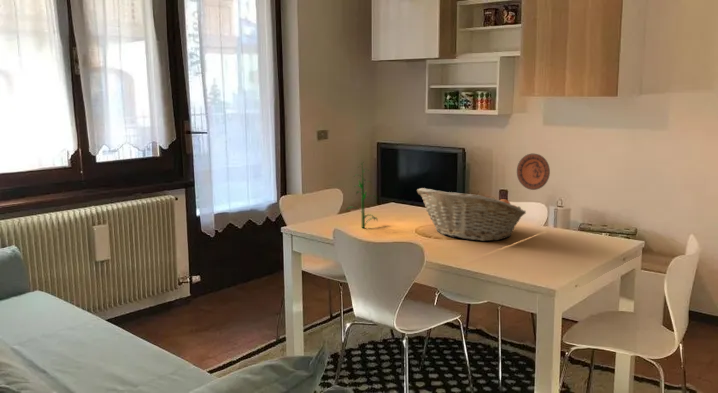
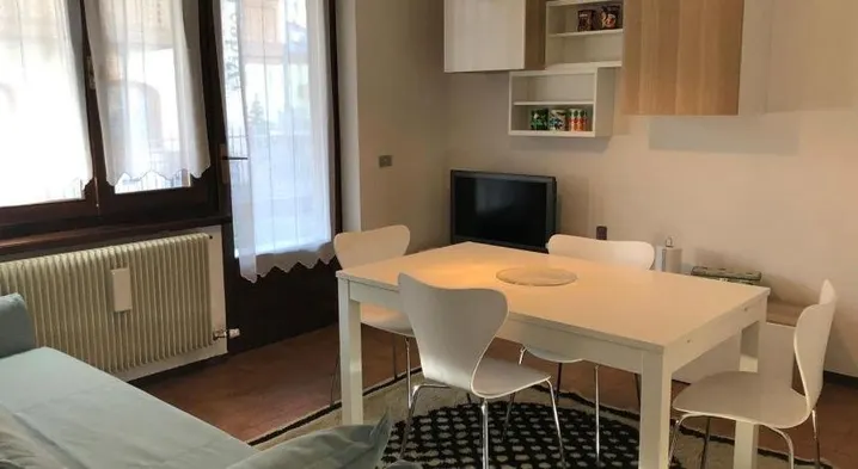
- fruit basket (469, 210)
- decorative plate (533, 171)
- plant (369, 181)
